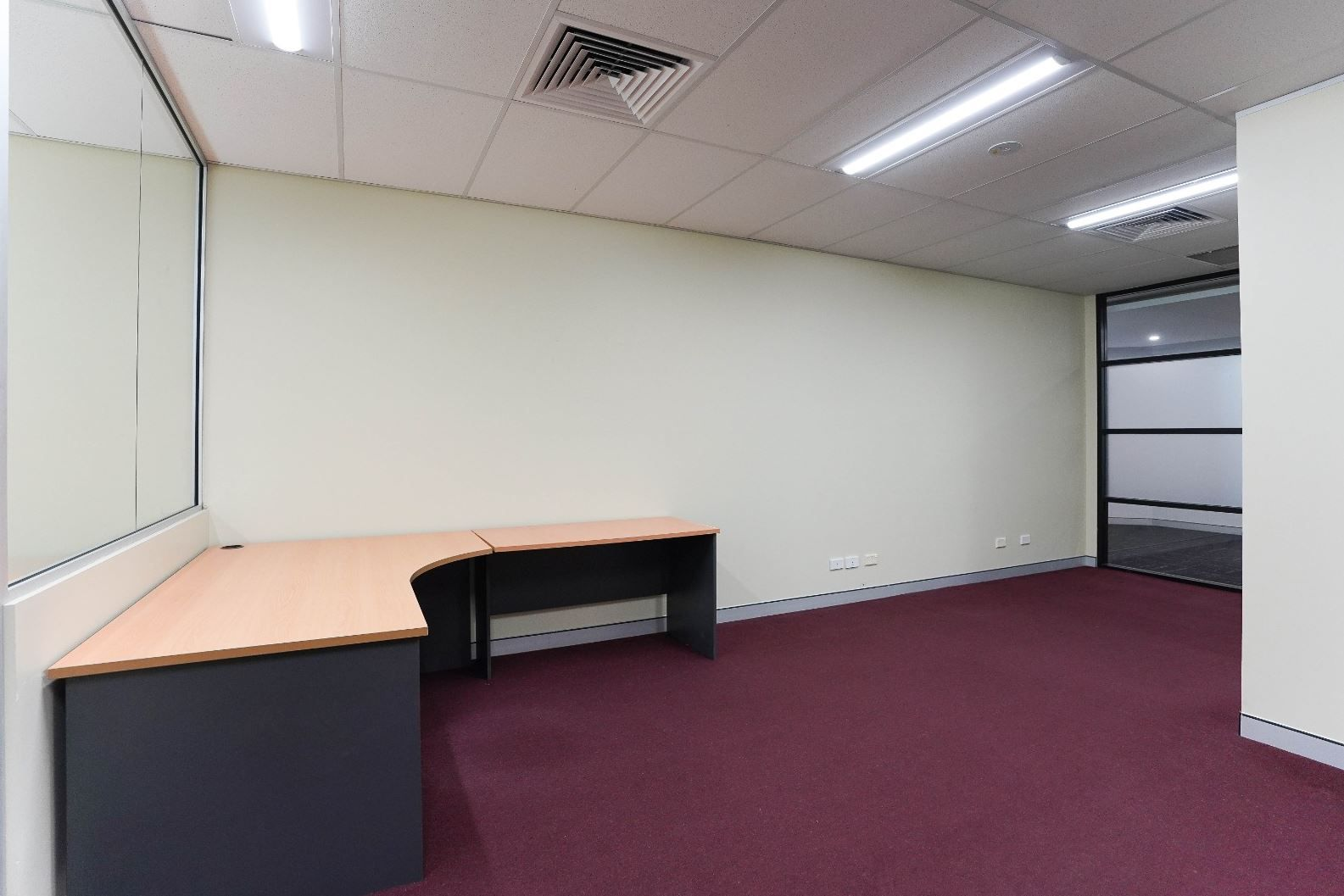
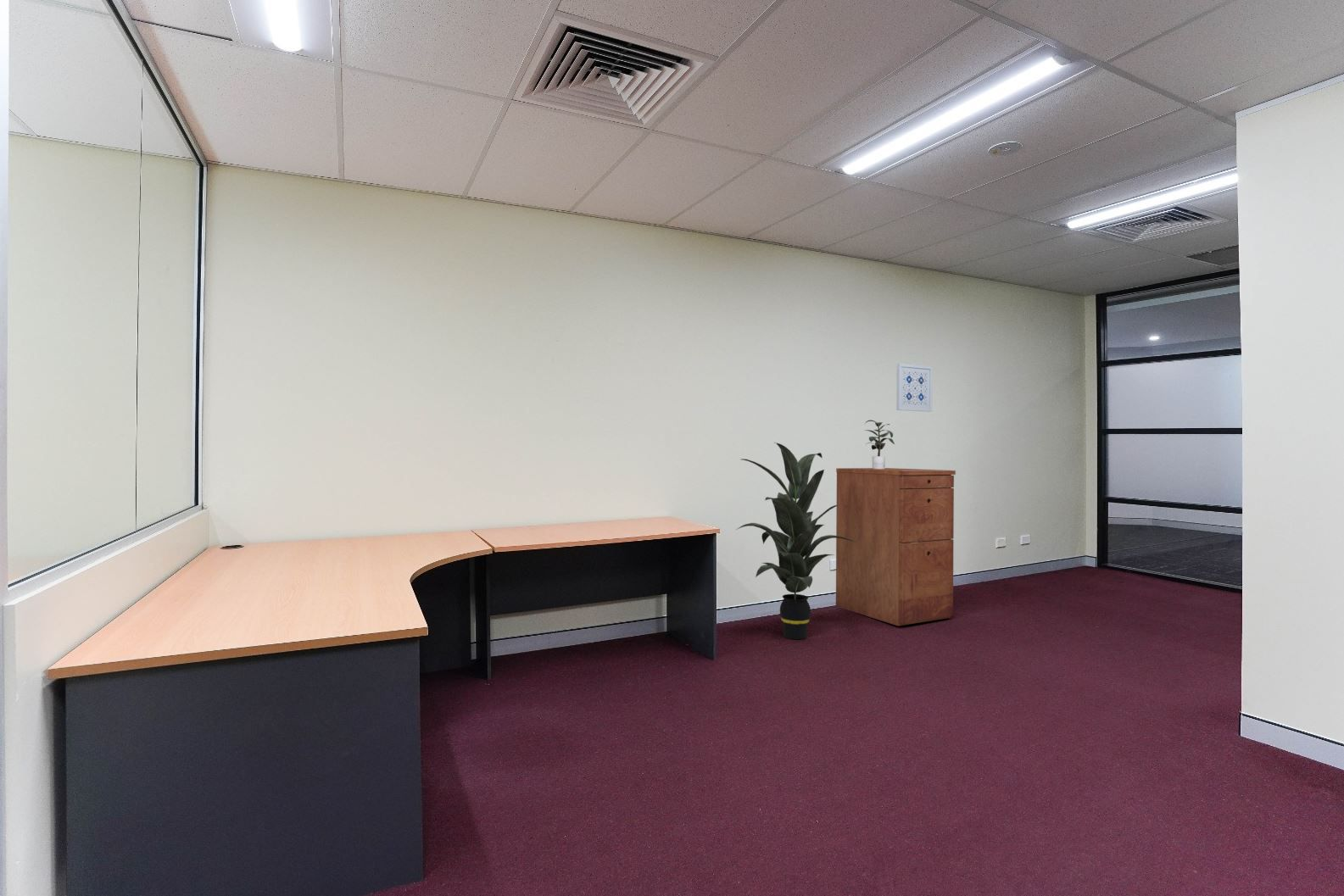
+ potted plant (882, 443)
+ filing cabinet (893, 540)
+ indoor plant (787, 538)
+ wall art (914, 387)
